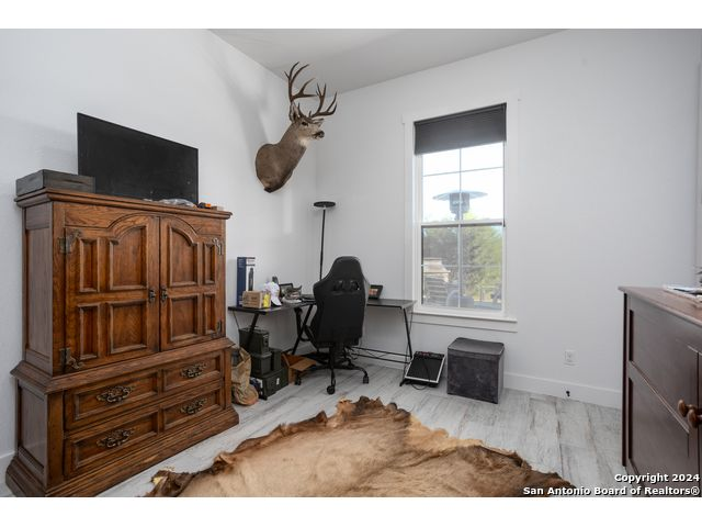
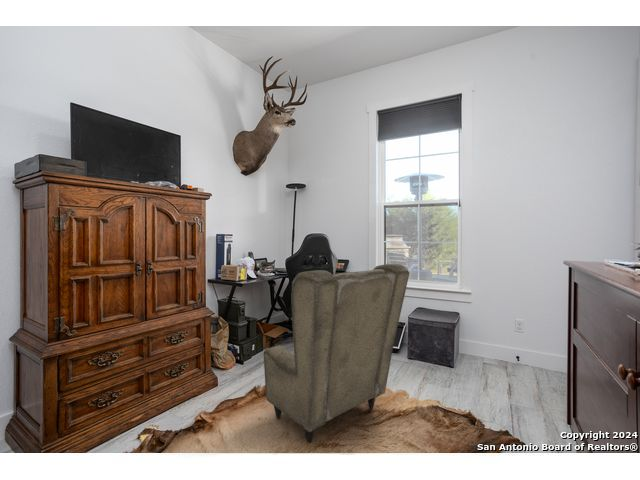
+ armchair (333, 341)
